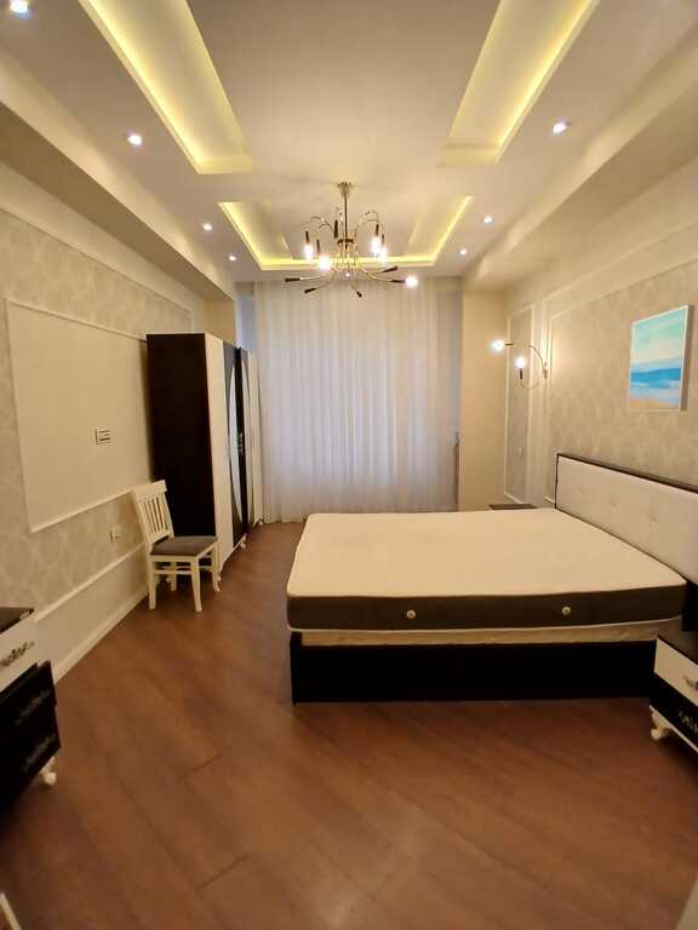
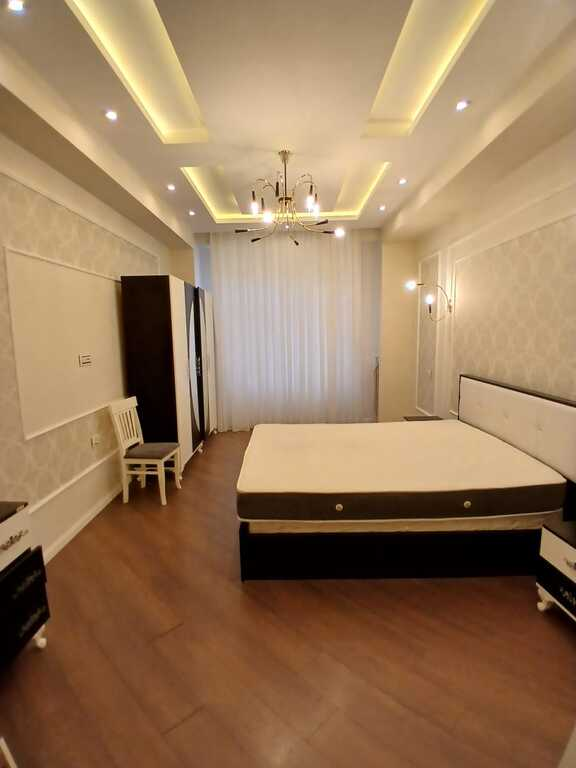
- wall art (657, 363)
